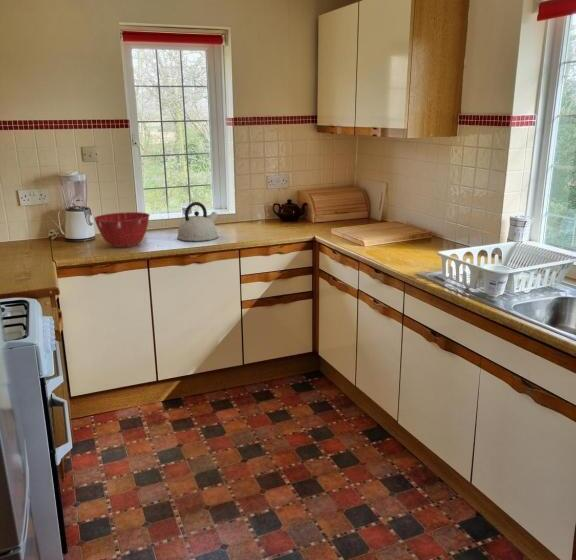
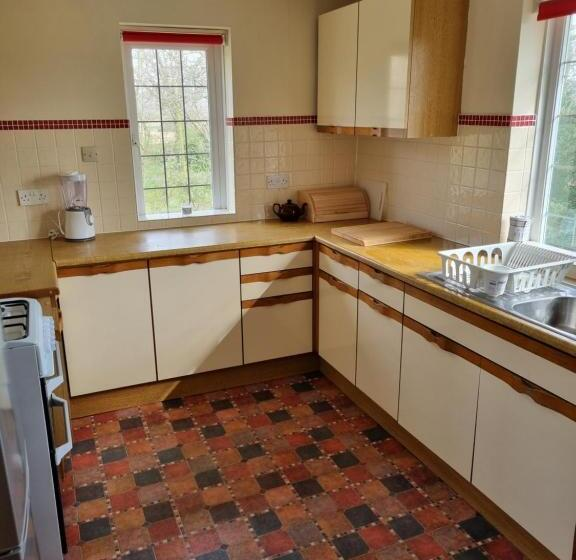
- mixing bowl (123, 230)
- kettle (198, 219)
